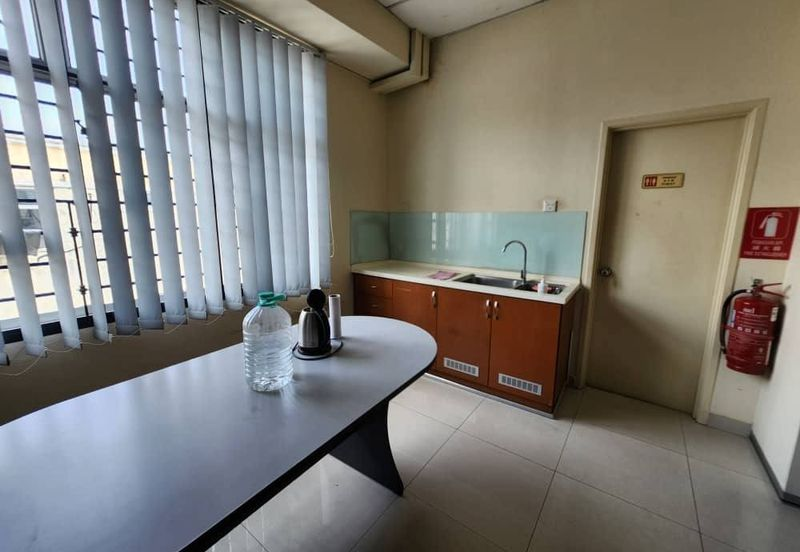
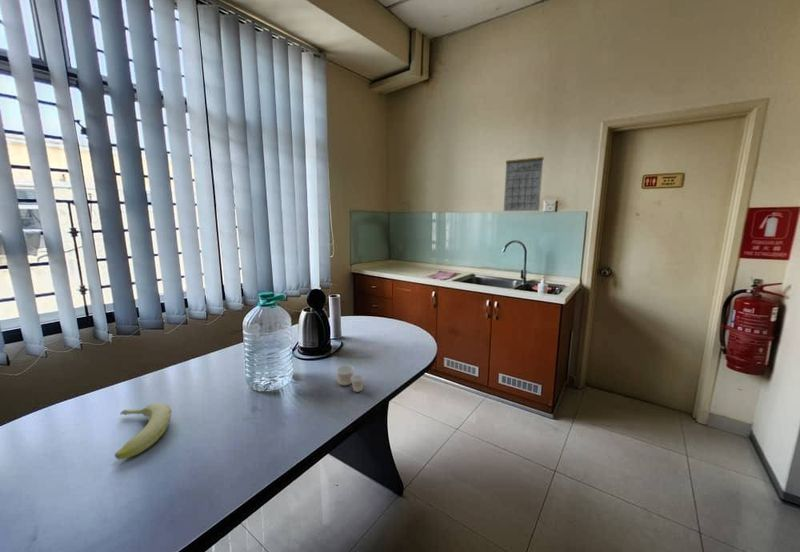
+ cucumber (145, 426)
+ paper cup (350, 378)
+ calendar (523, 179)
